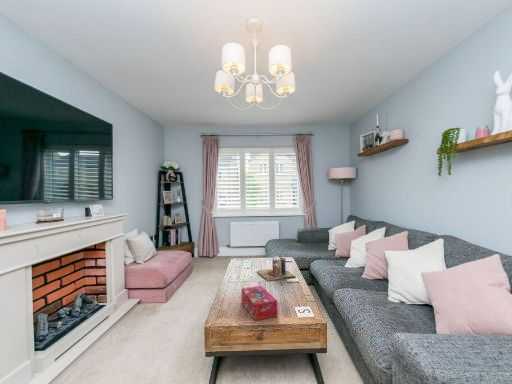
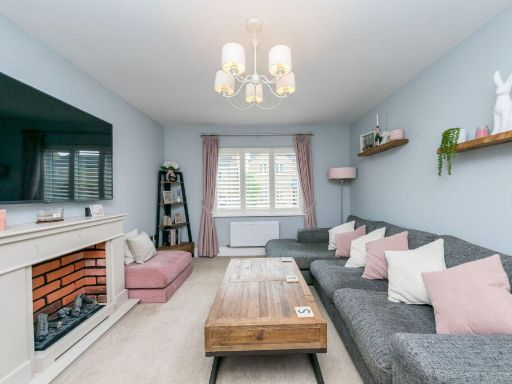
- tissue box (258, 301)
- books (275, 266)
